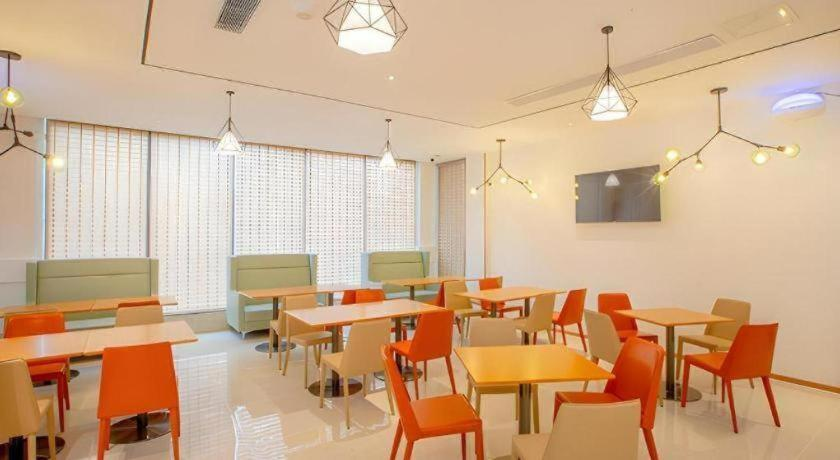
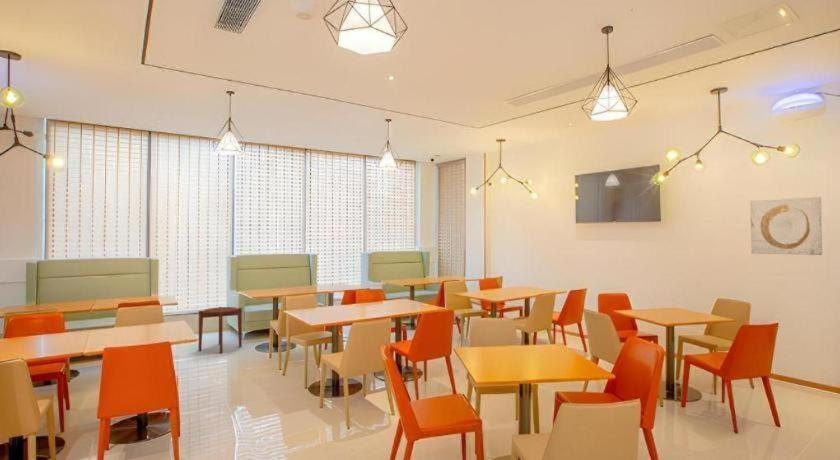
+ side table (220, 328)
+ wall art (784, 226)
